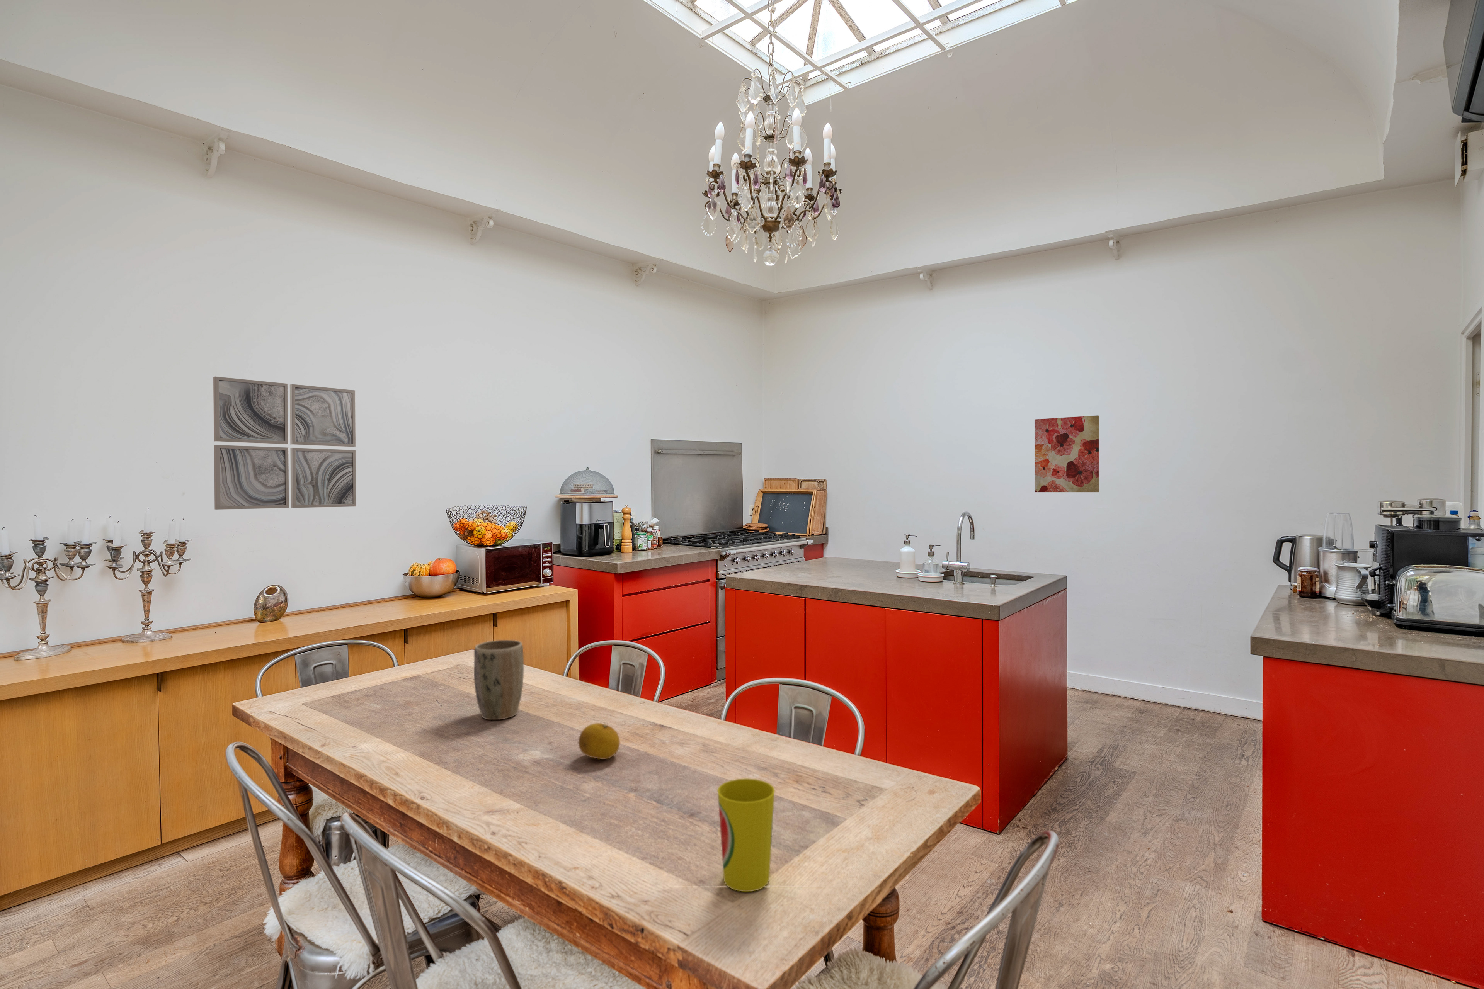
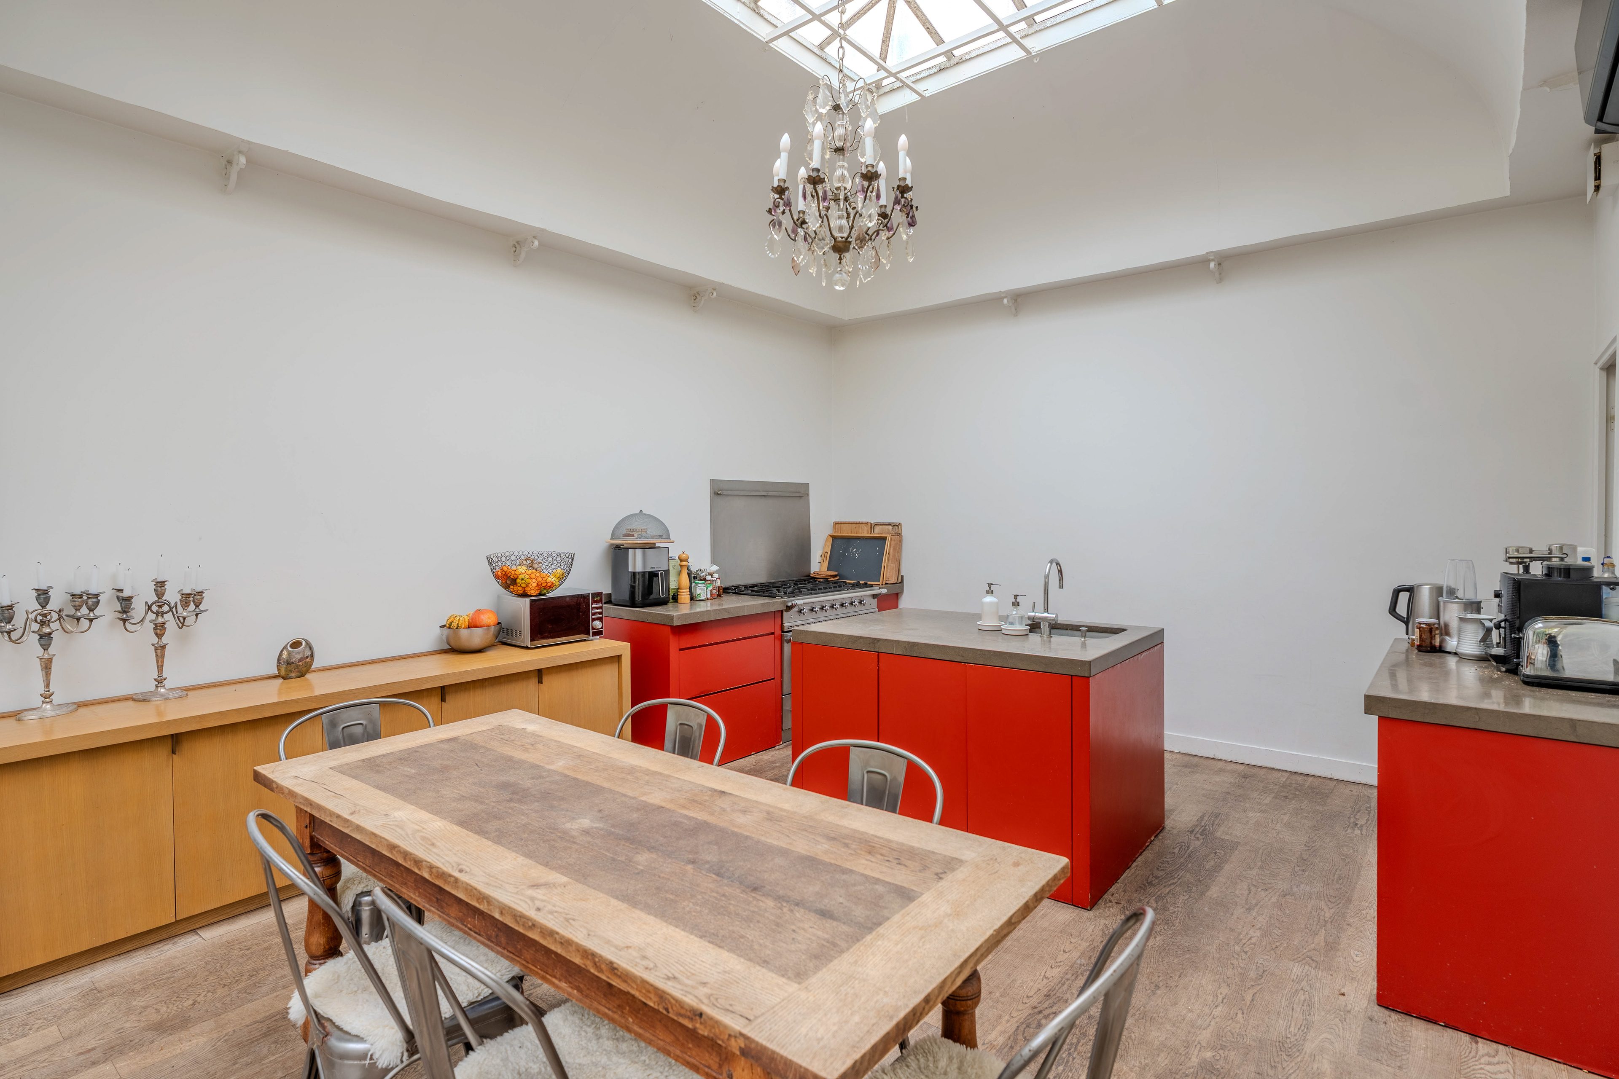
- wall art (290, 444)
- wall art (1066, 455)
- cup (746, 834)
- fruit (600, 741)
- plant pot (499, 680)
